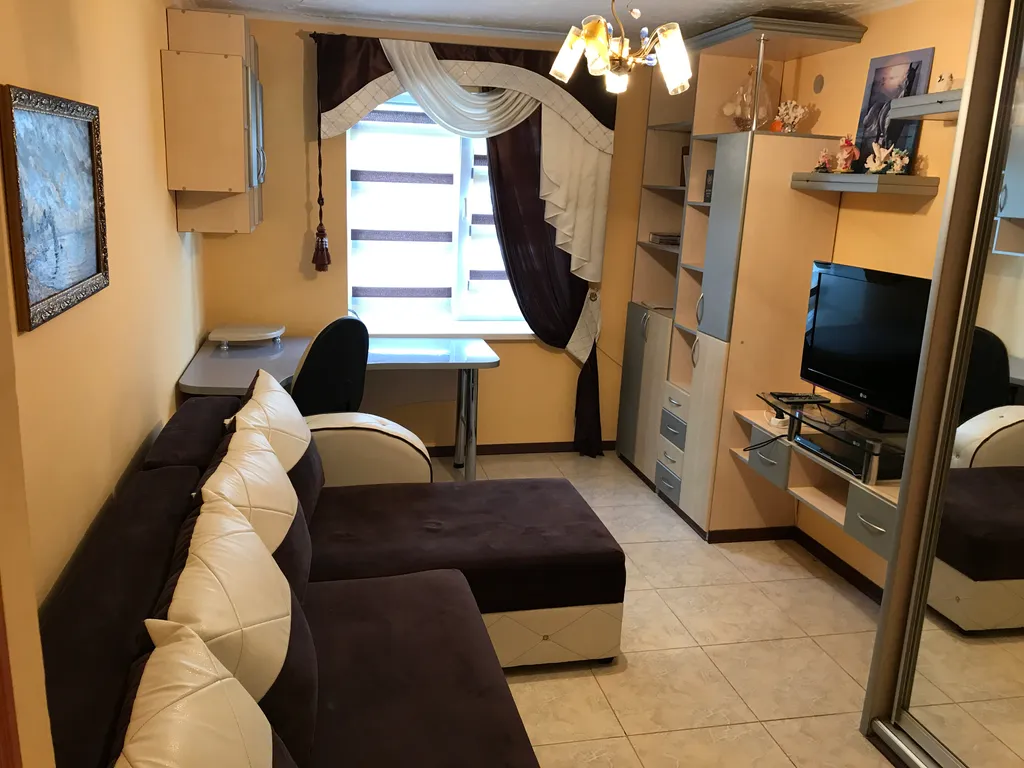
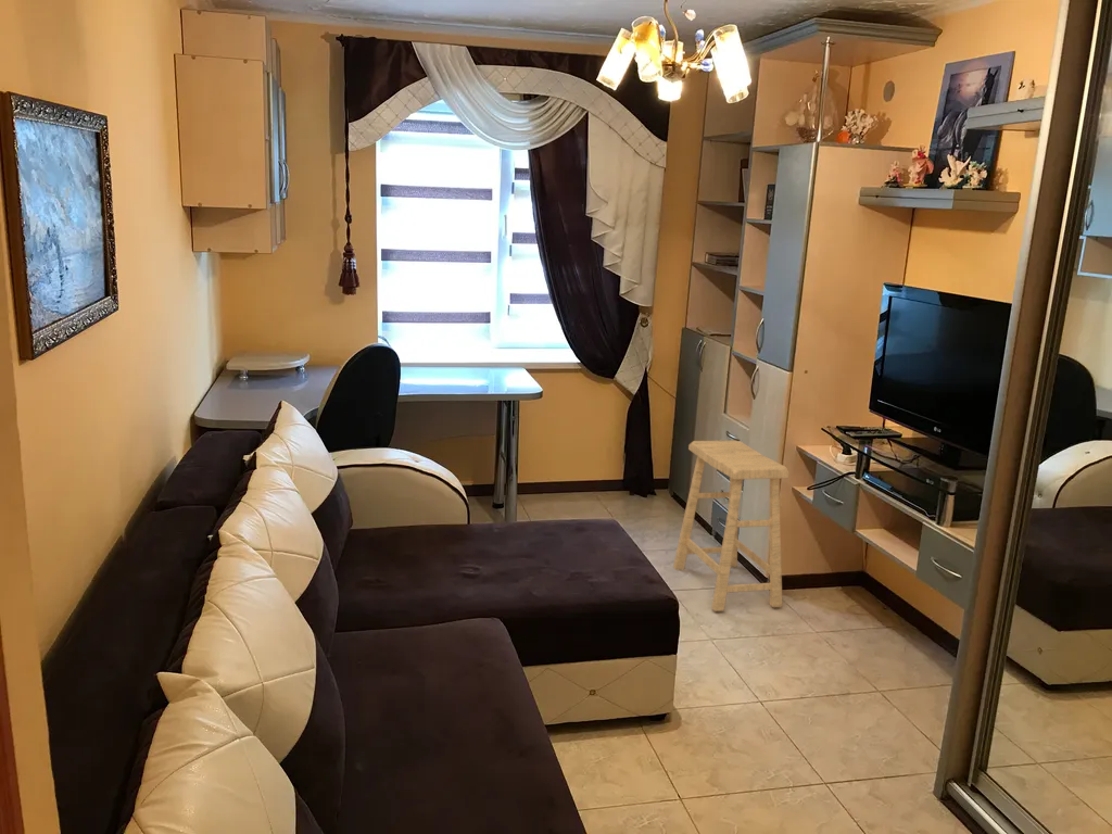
+ stool (731, 521)
